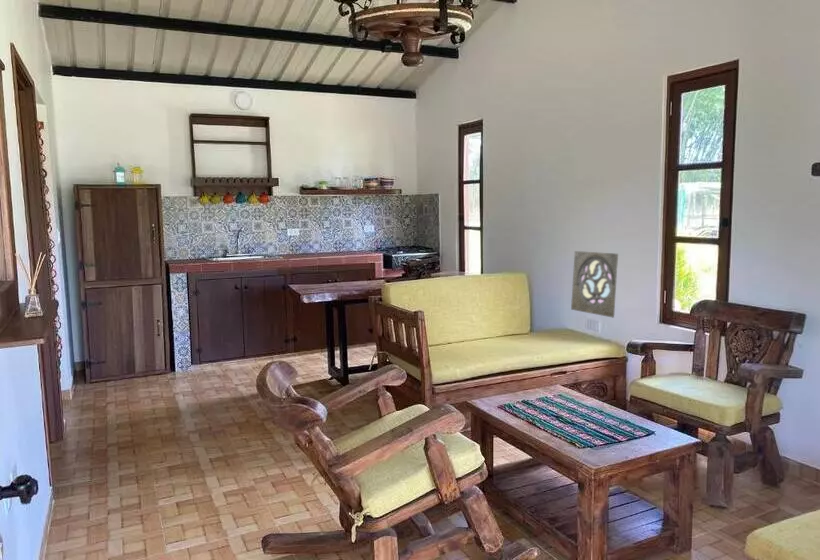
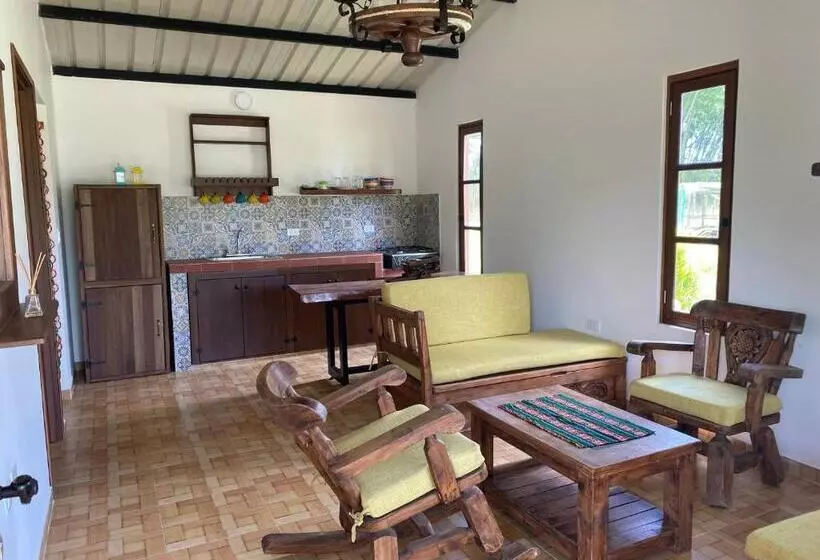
- wall ornament (594, 282)
